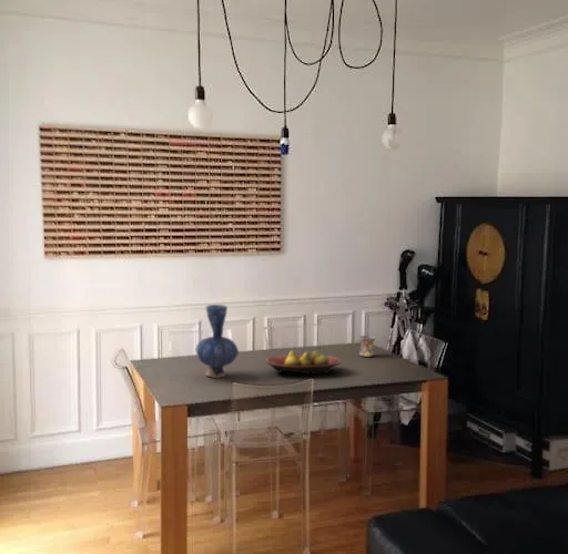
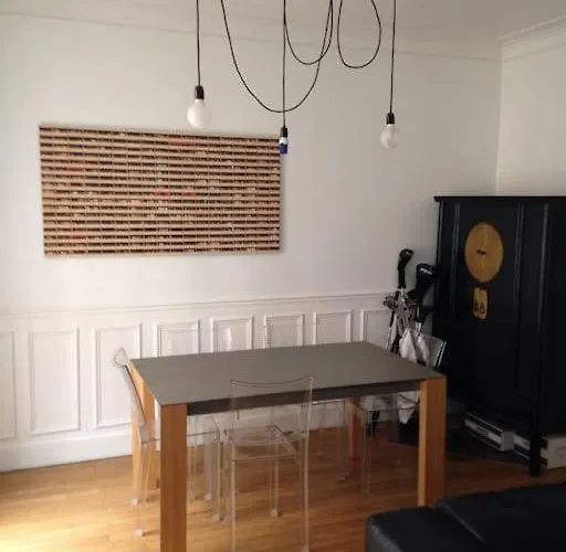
- fruit bowl (303, 361)
- mug (364, 346)
- vase (216, 340)
